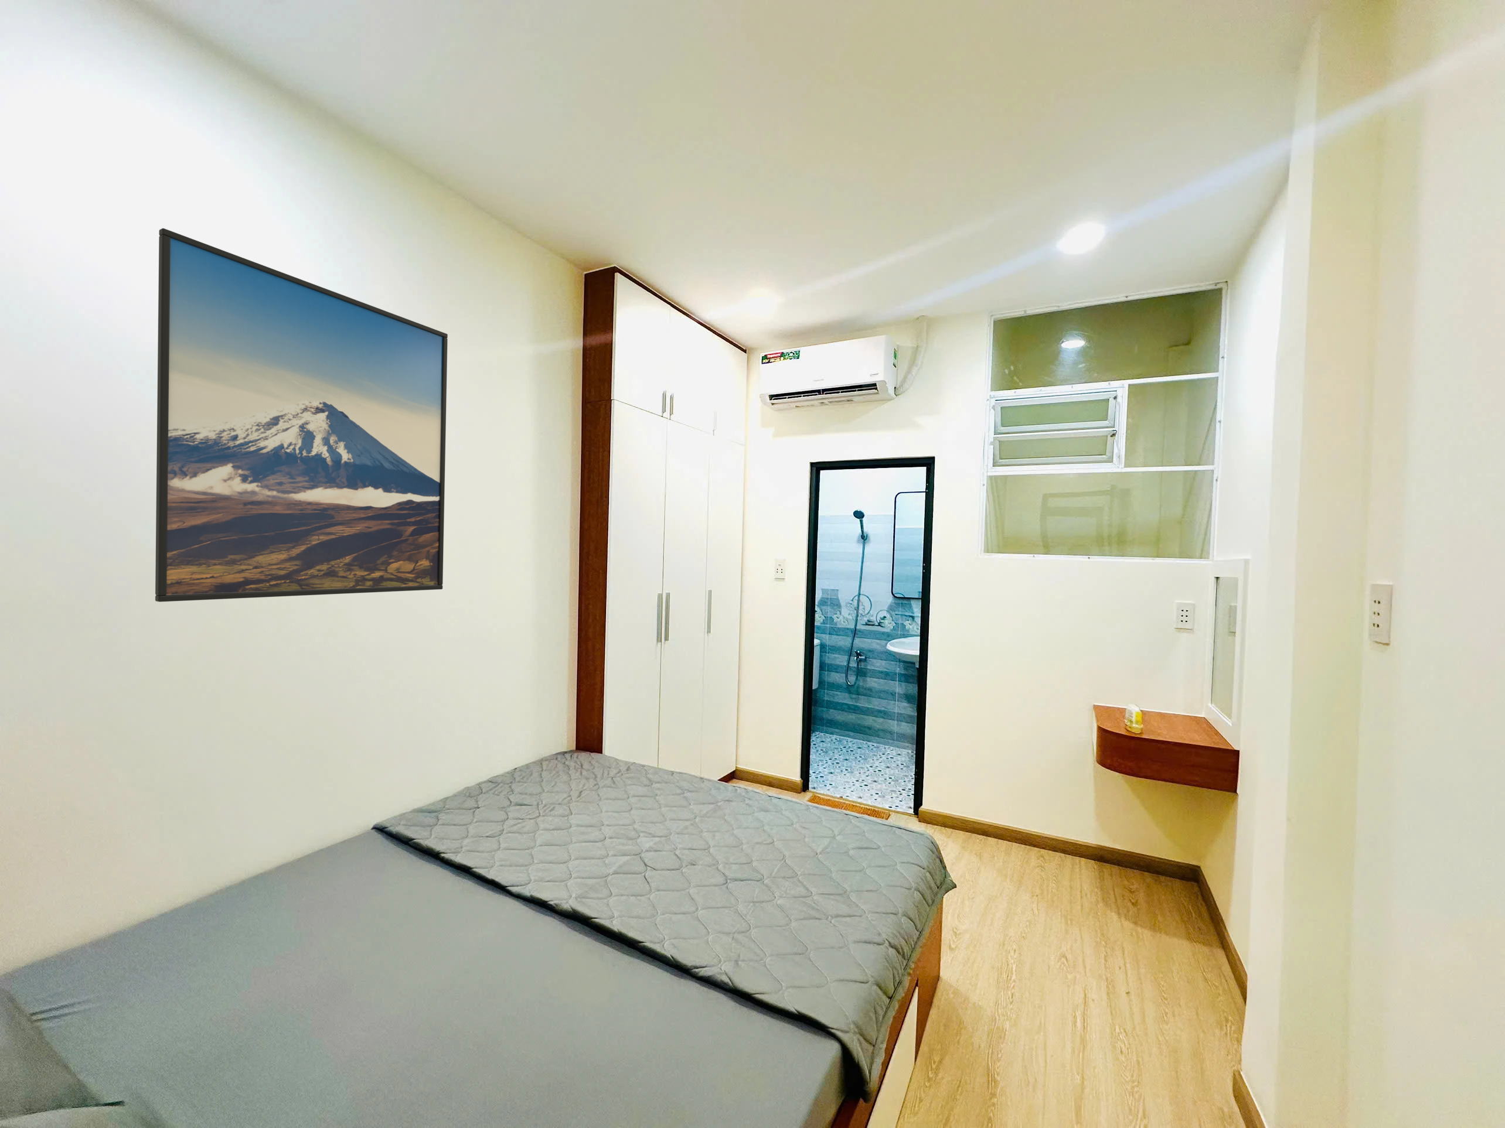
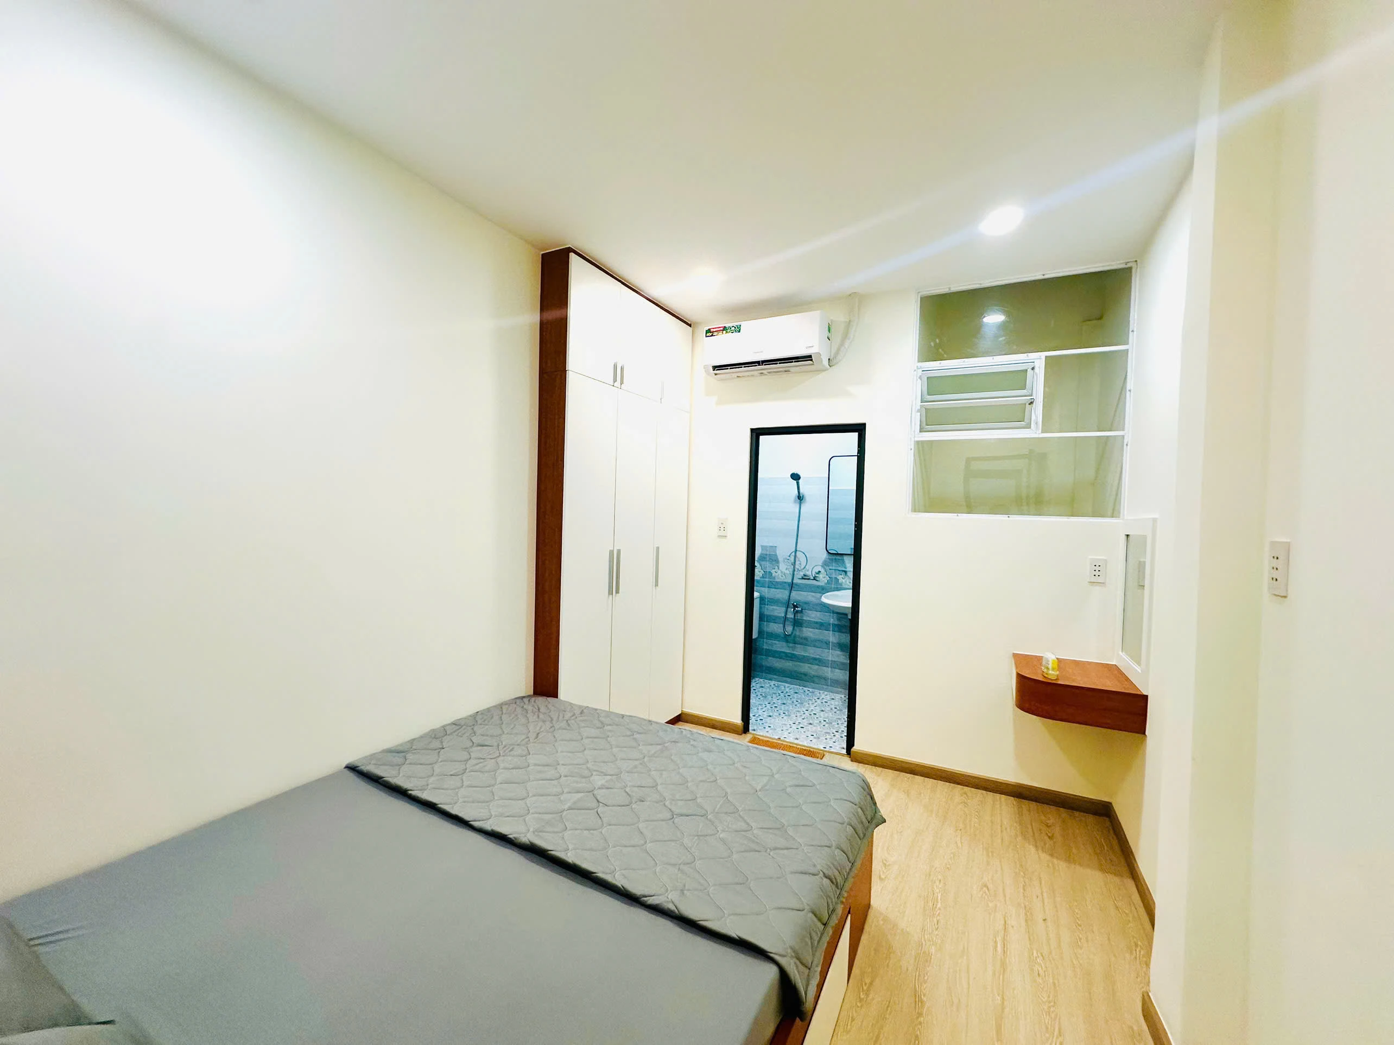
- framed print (327, 443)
